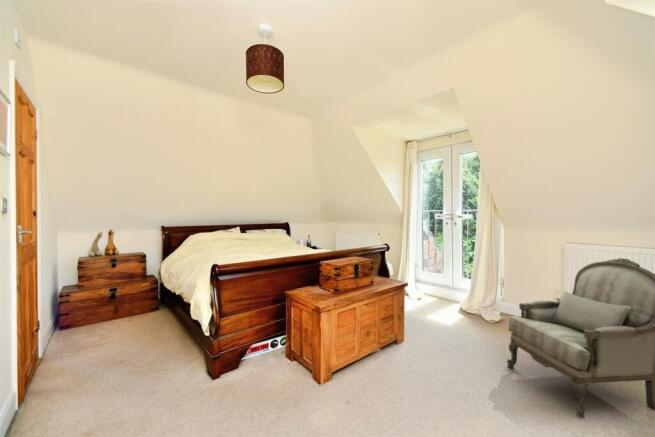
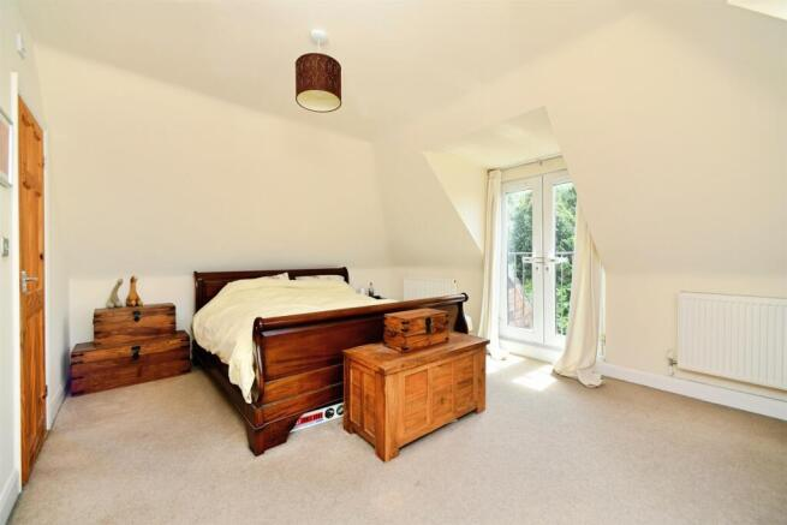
- armchair (580, 322)
